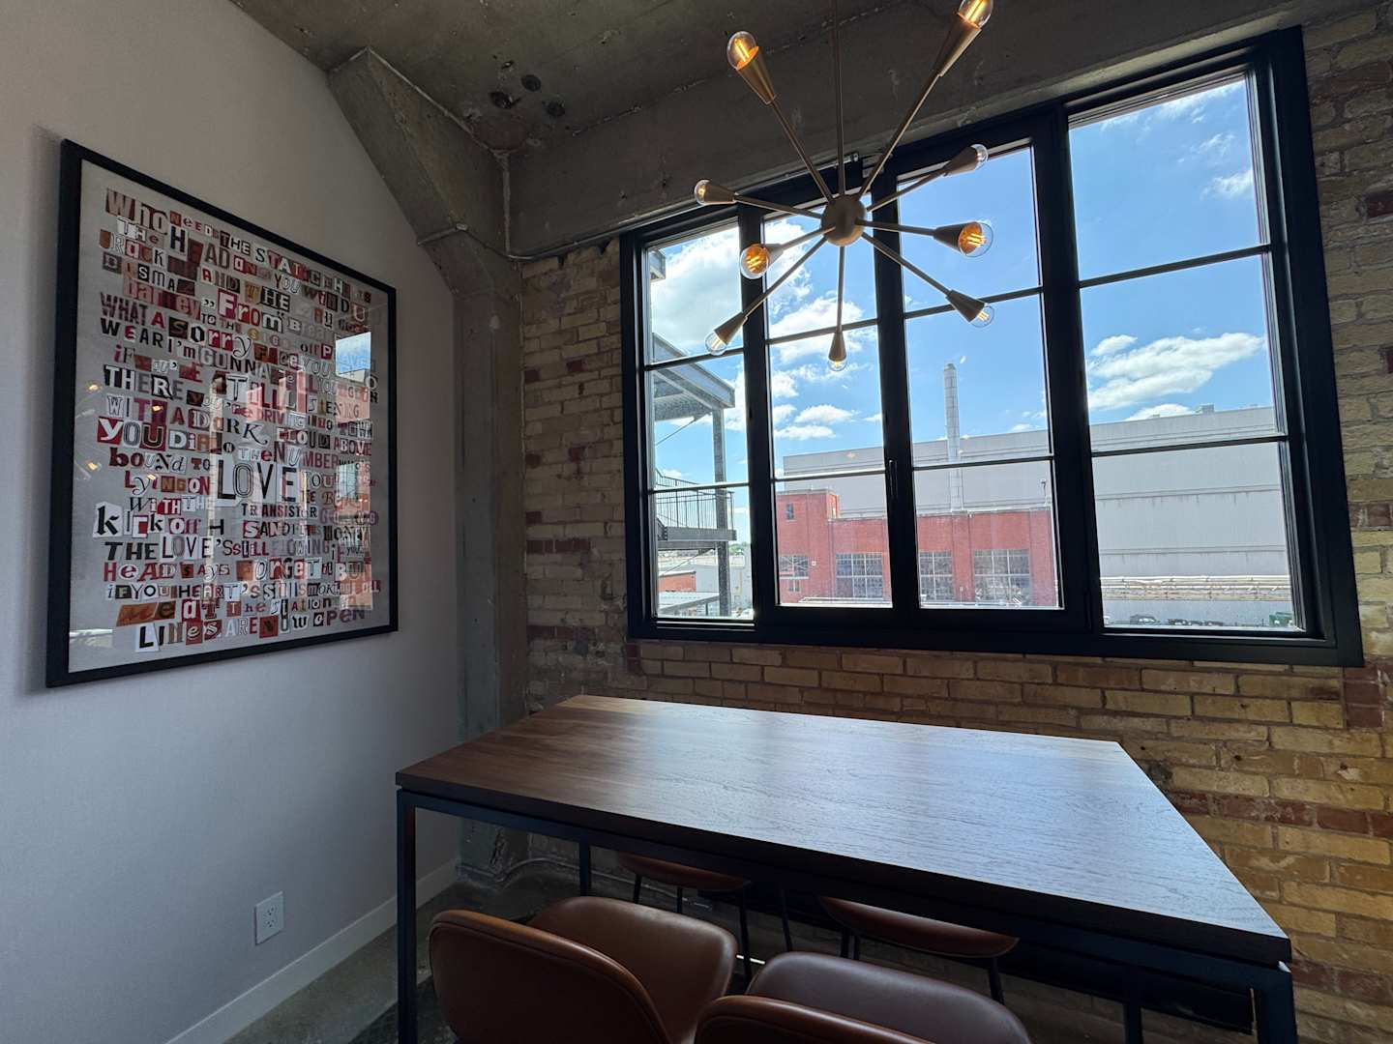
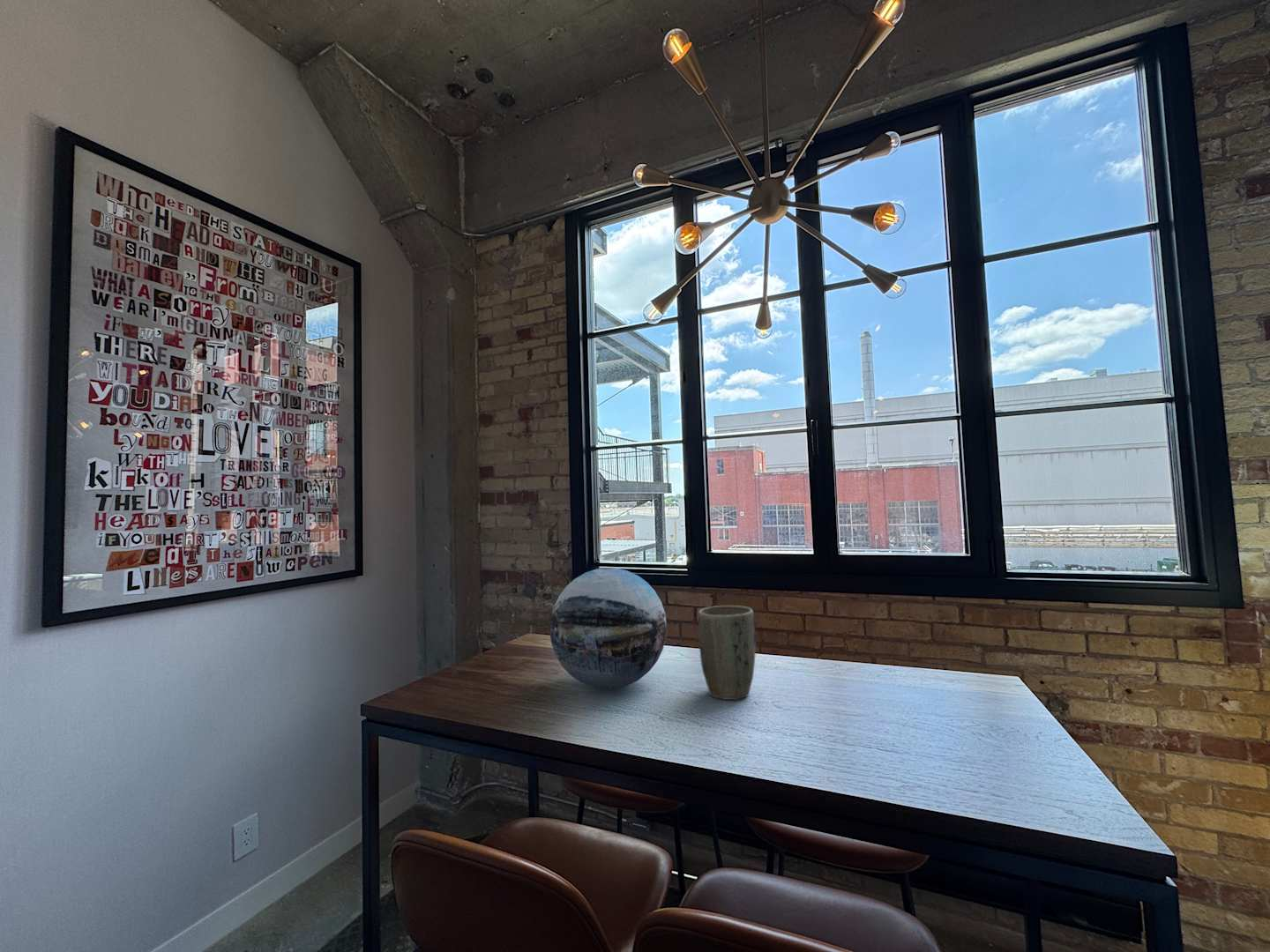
+ decorative orb (609, 626)
+ plant pot (728, 651)
